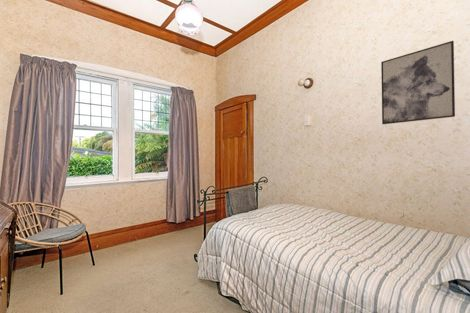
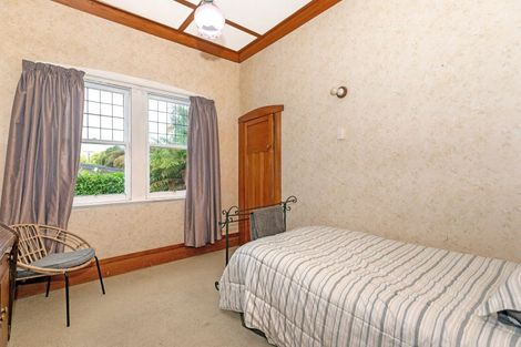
- wall art (414, 86)
